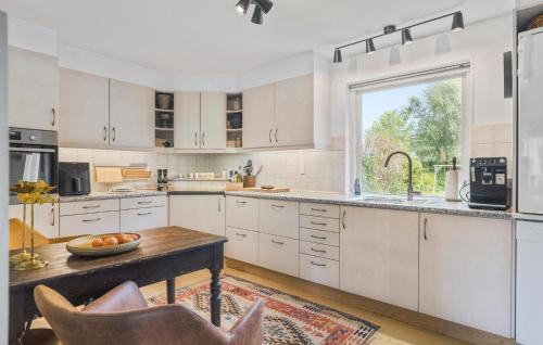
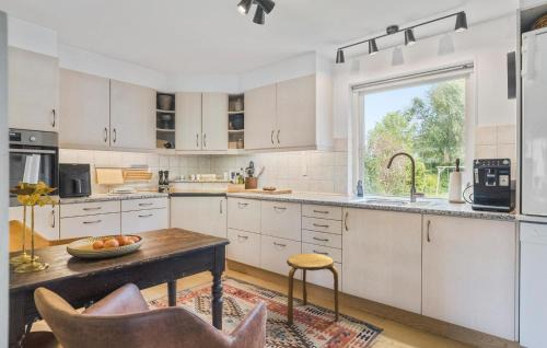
+ stool (305, 287)
